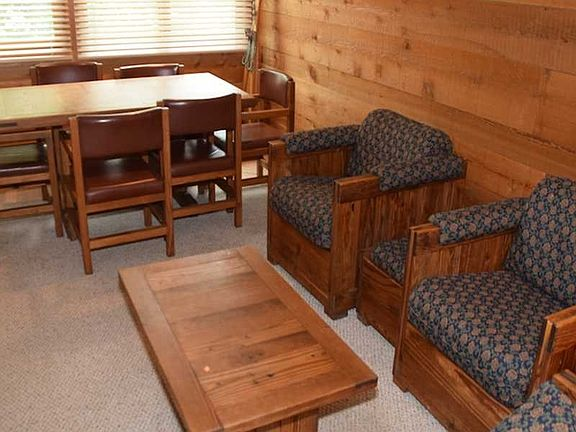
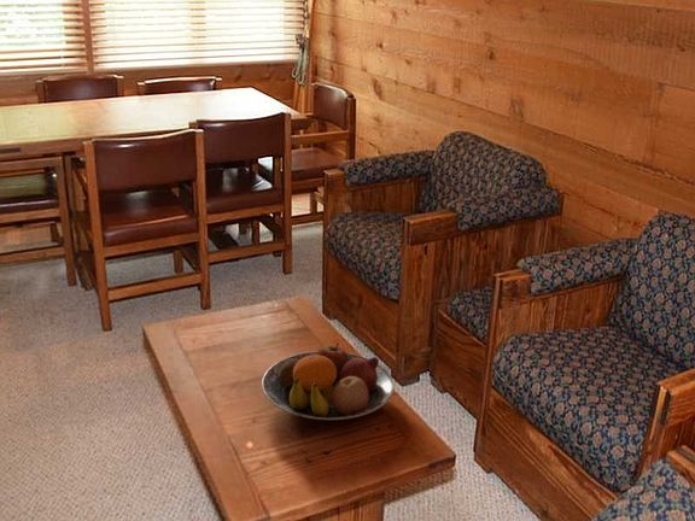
+ fruit bowl (328, 377)
